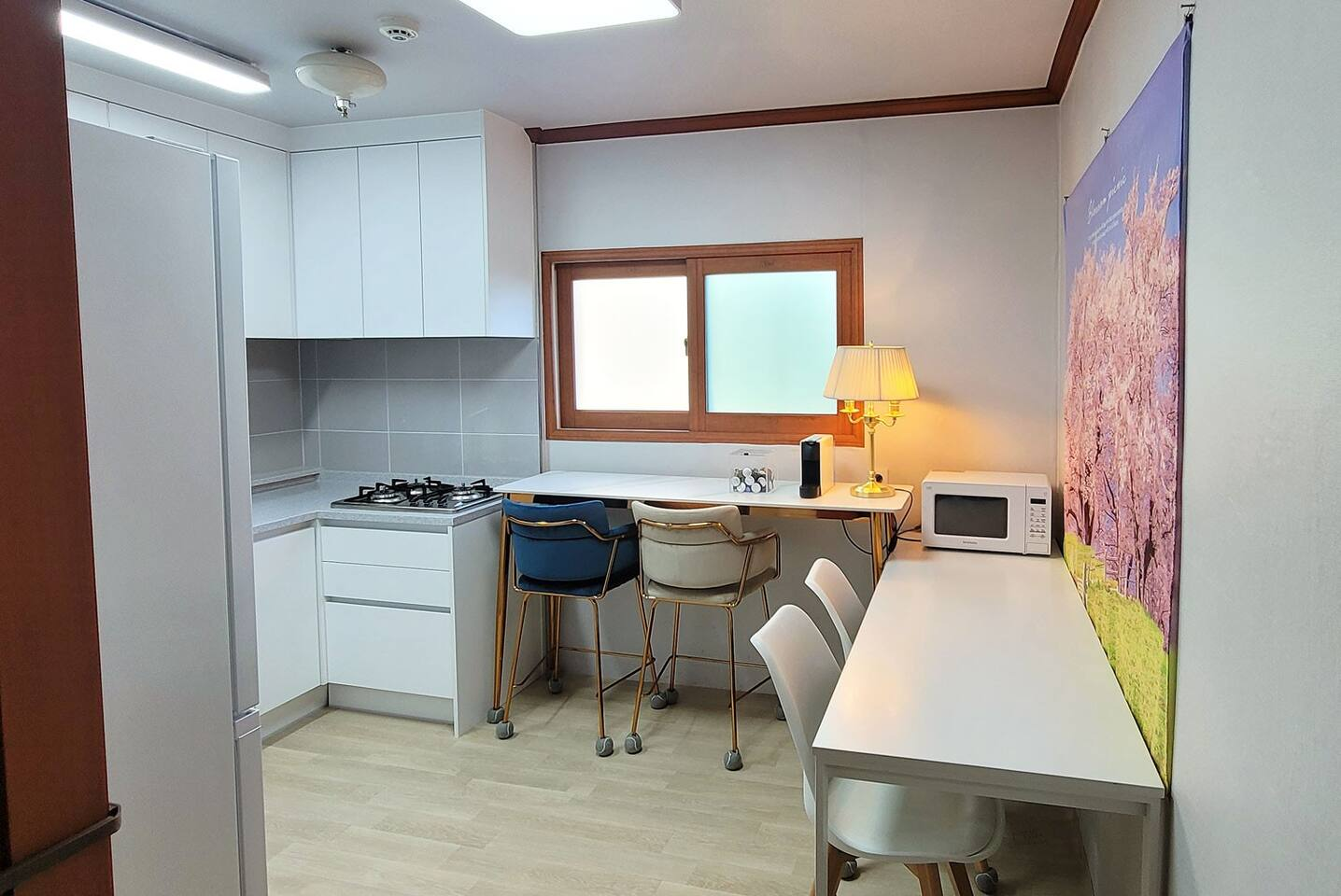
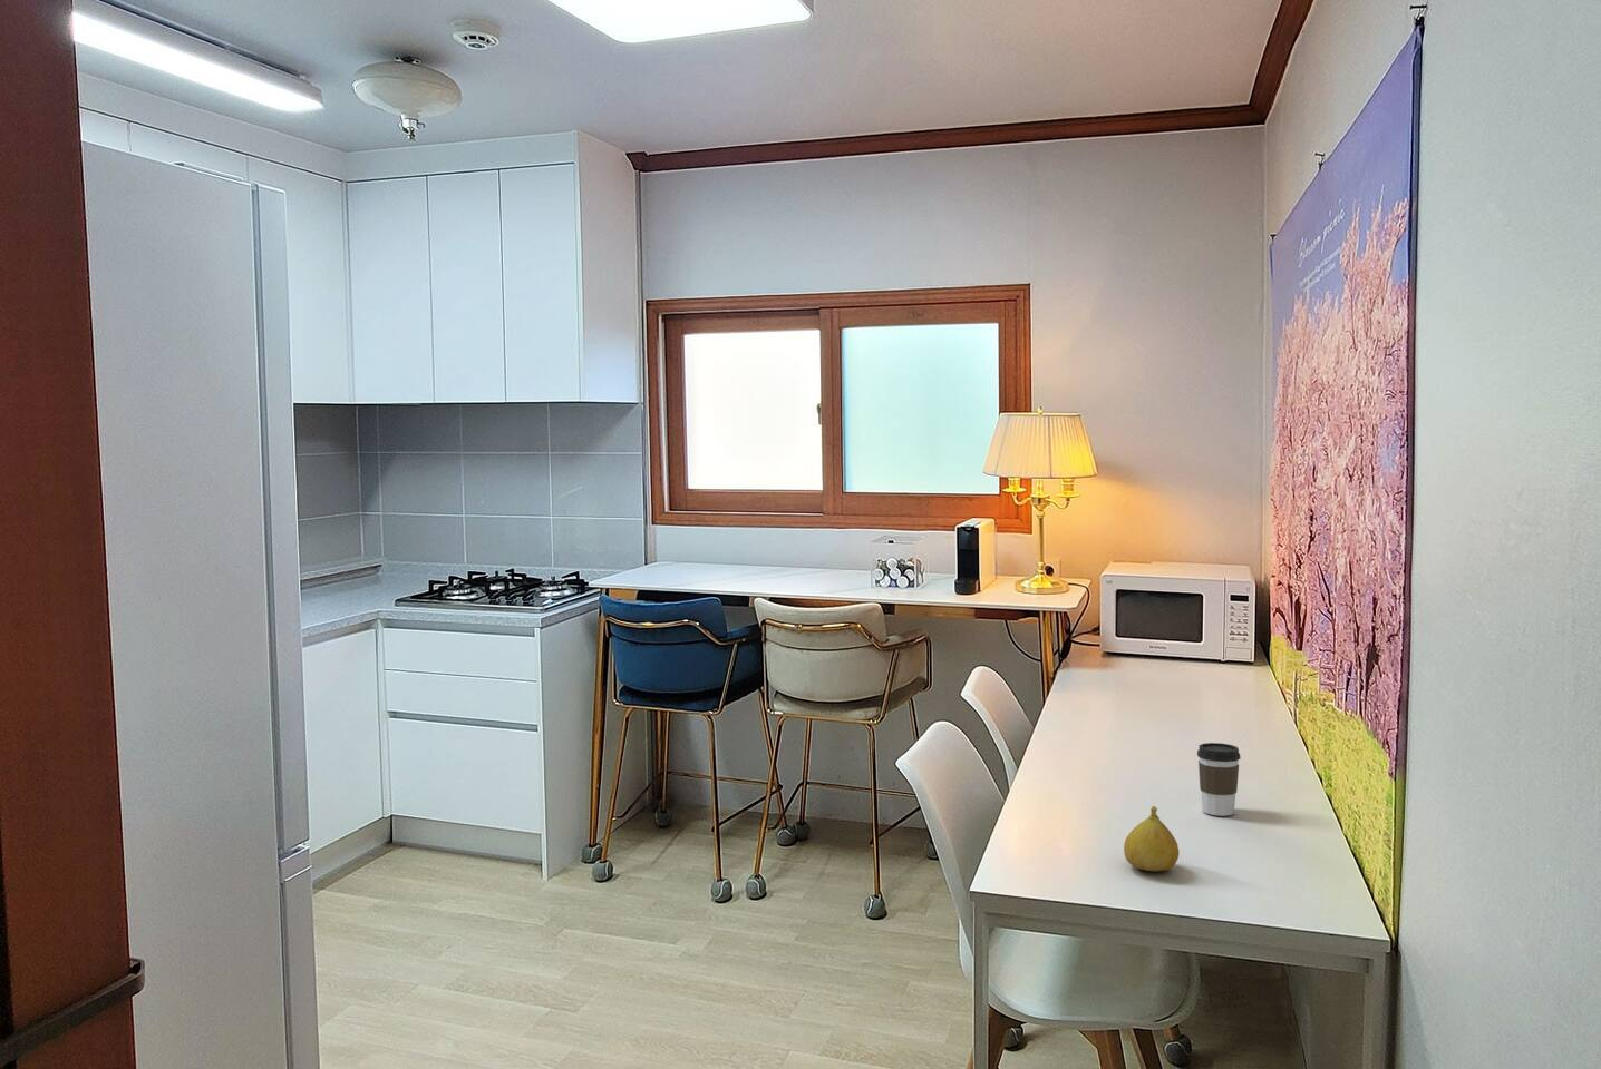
+ fruit (1151, 838)
+ coffee cup (1218, 778)
